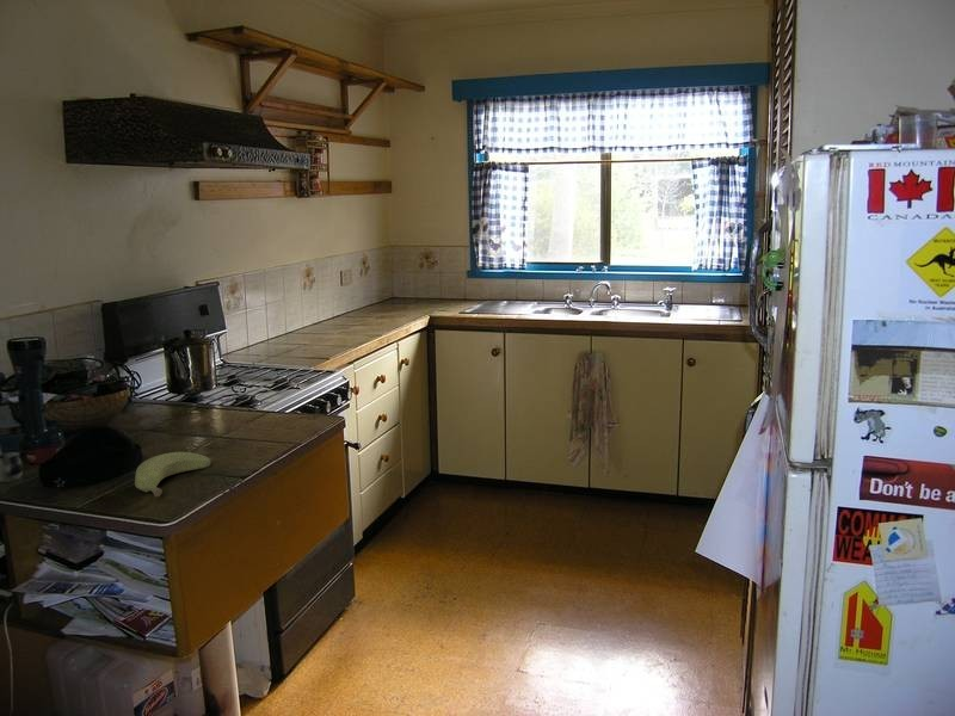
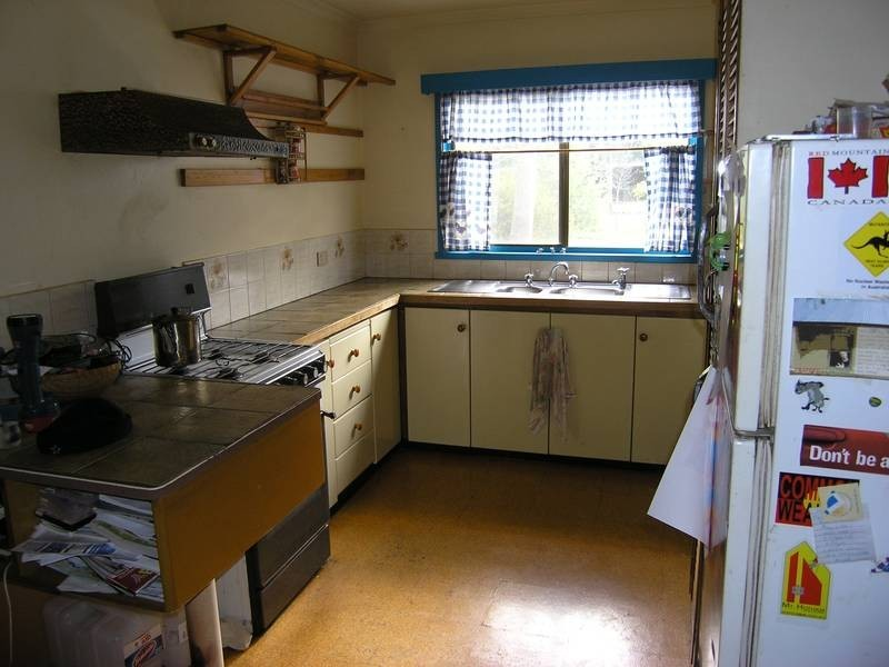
- banana (171, 470)
